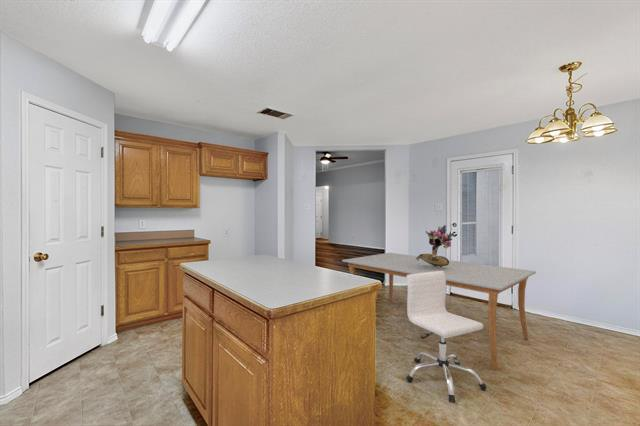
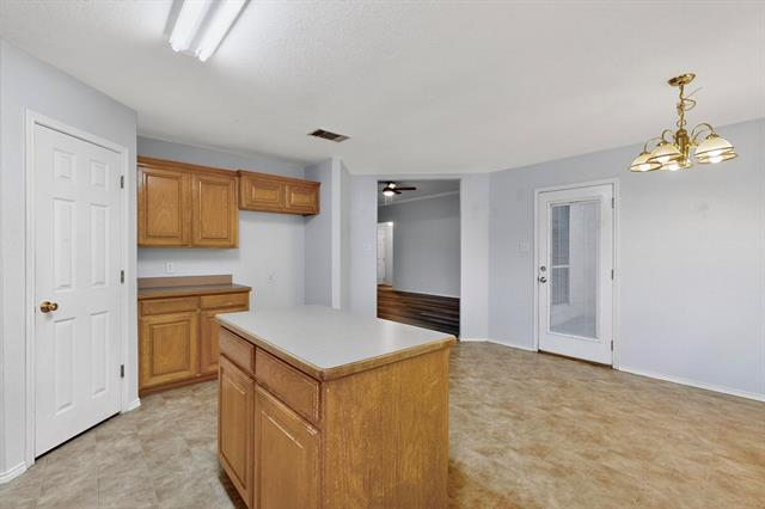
- chair (440, 326)
- bouquet (435, 246)
- dining table (446, 284)
